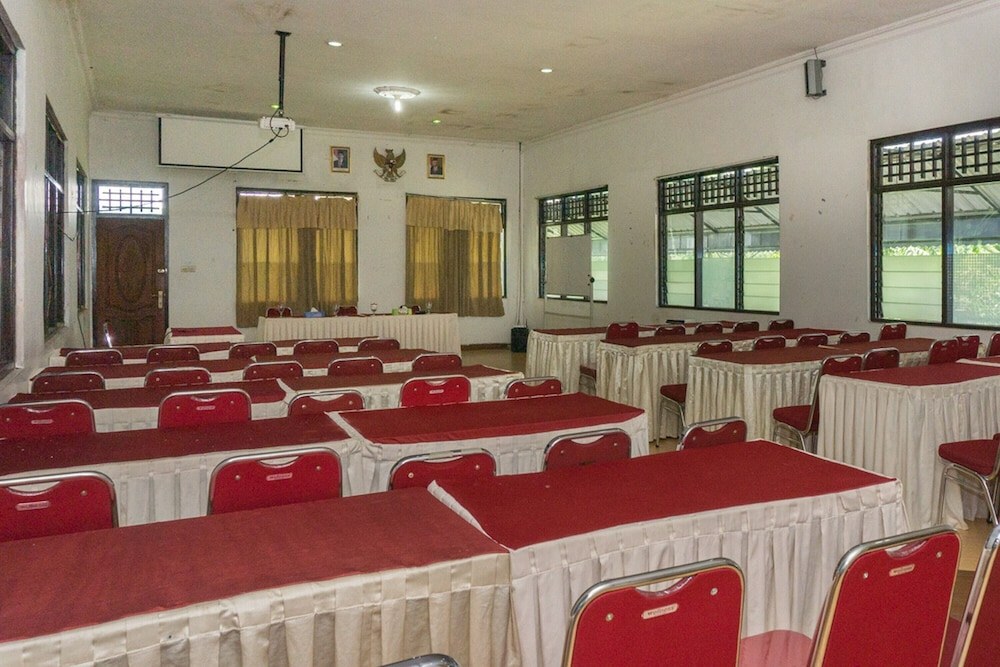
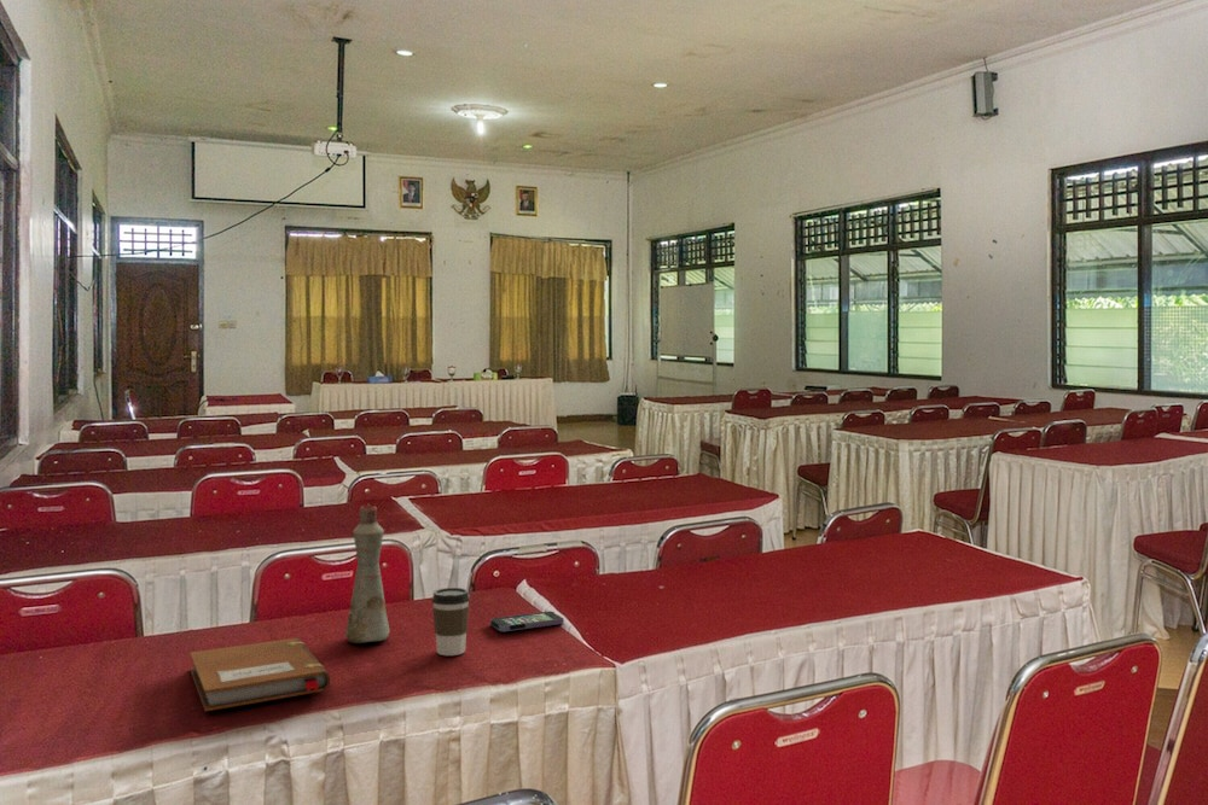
+ notebook (259, 671)
+ smartphone (527, 620)
+ bottle (367, 571)
+ coffee cup (451, 620)
